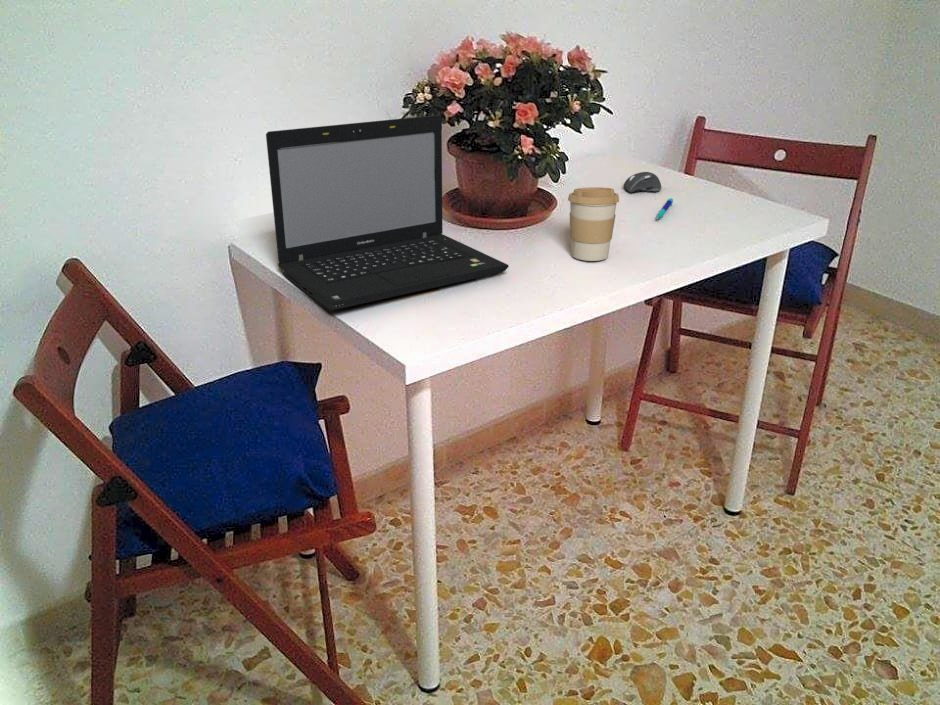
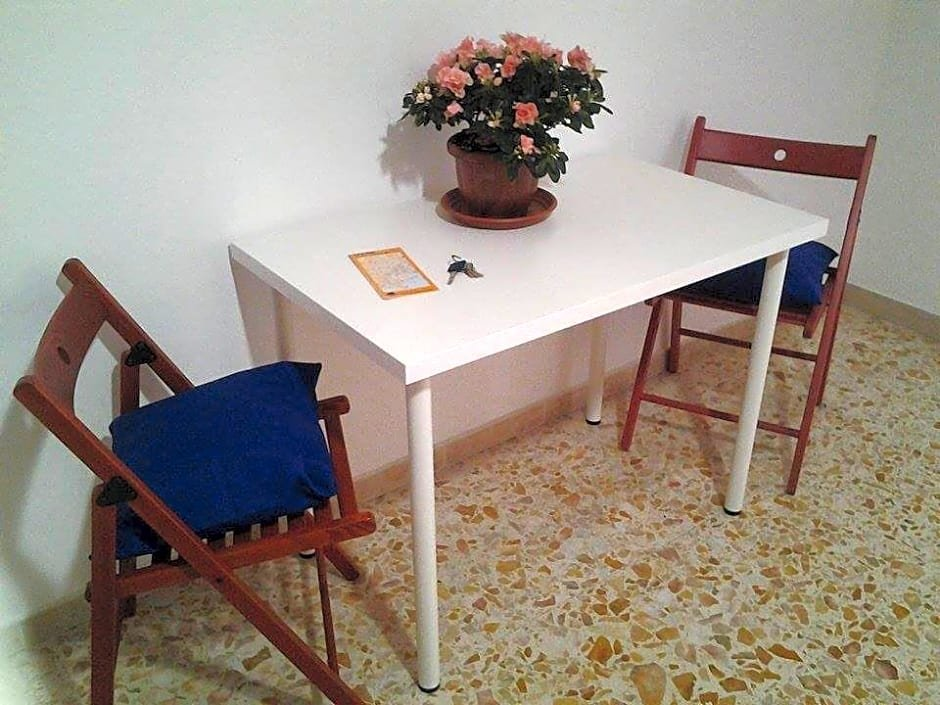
- pen (664, 208)
- computer mouse (644, 181)
- laptop (390, 206)
- coffee cup (591, 221)
